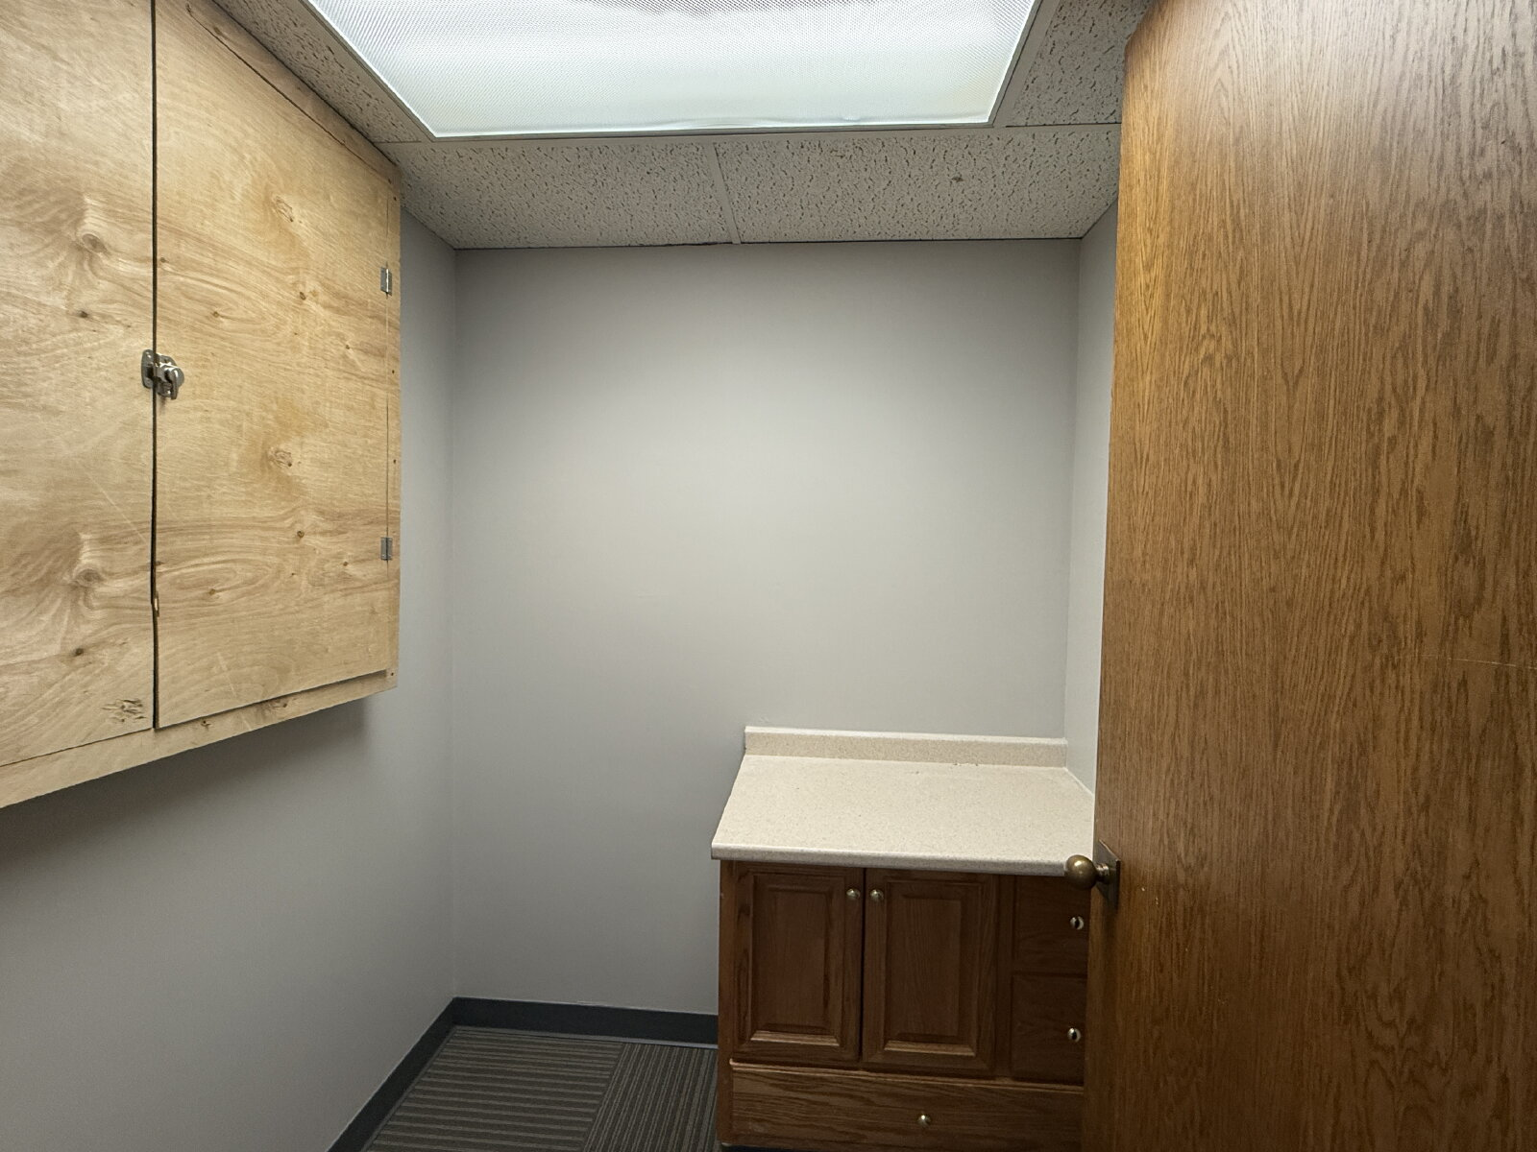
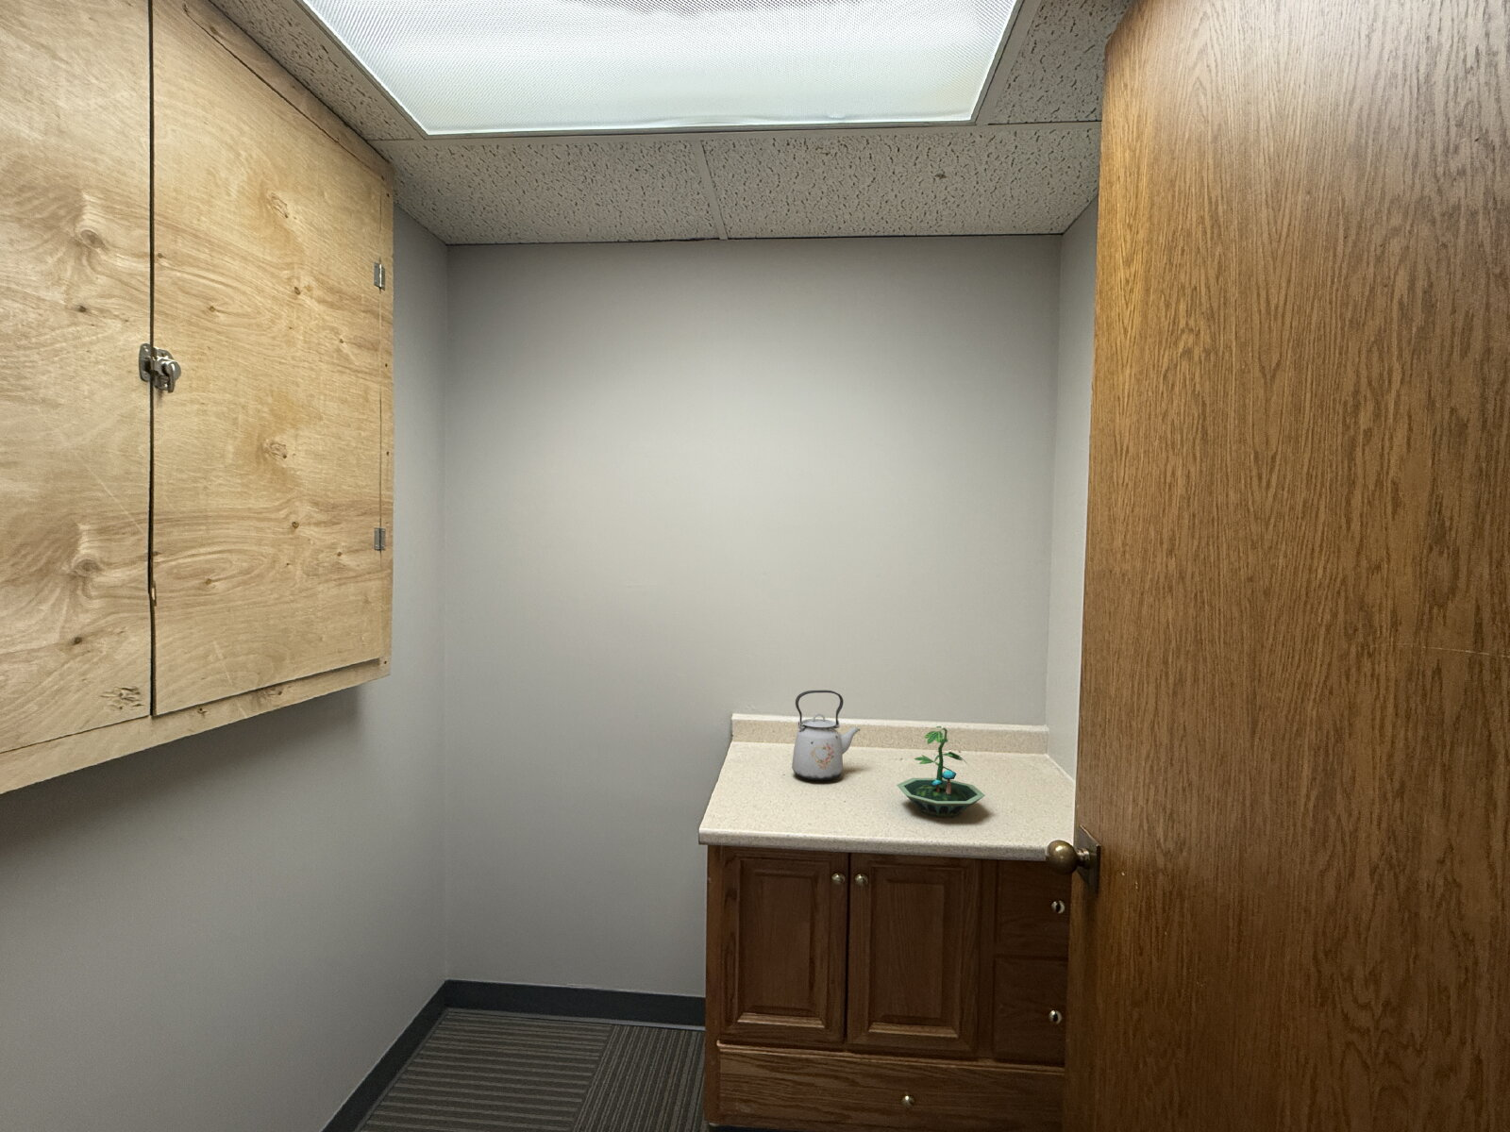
+ terrarium (942, 744)
+ kettle (826, 732)
